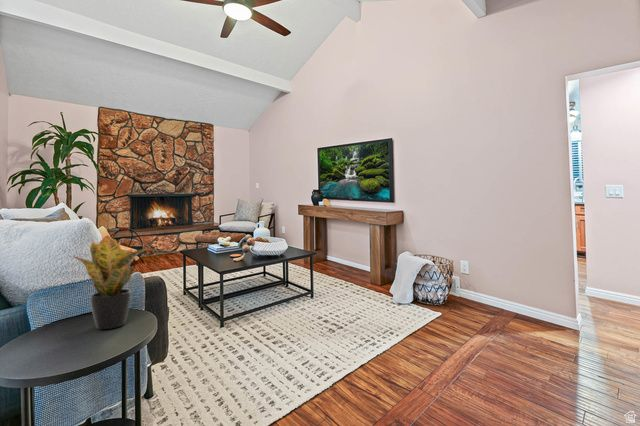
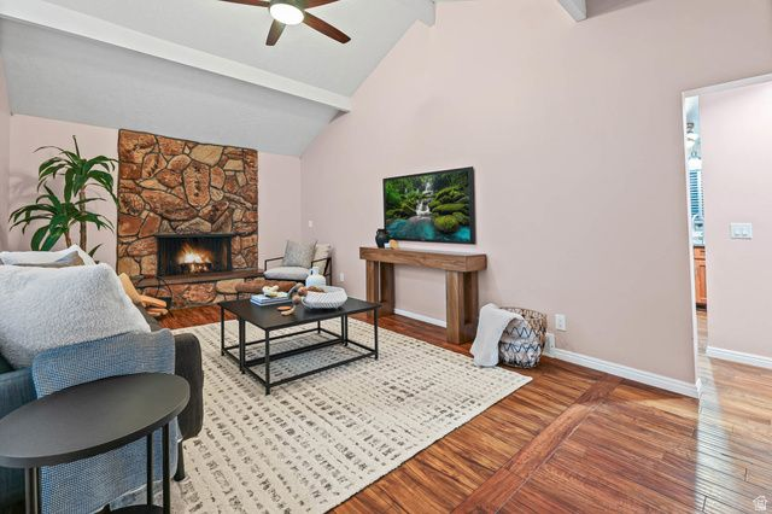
- potted plant (113, 277)
